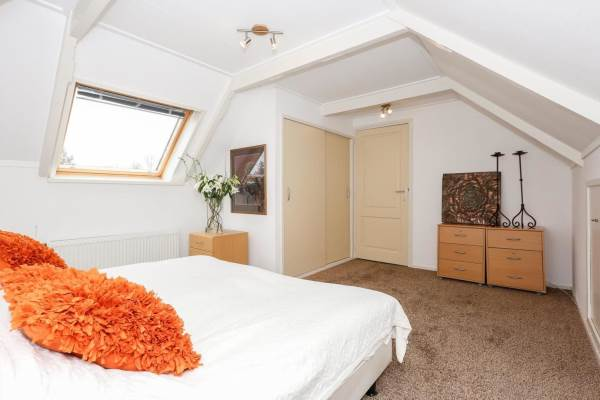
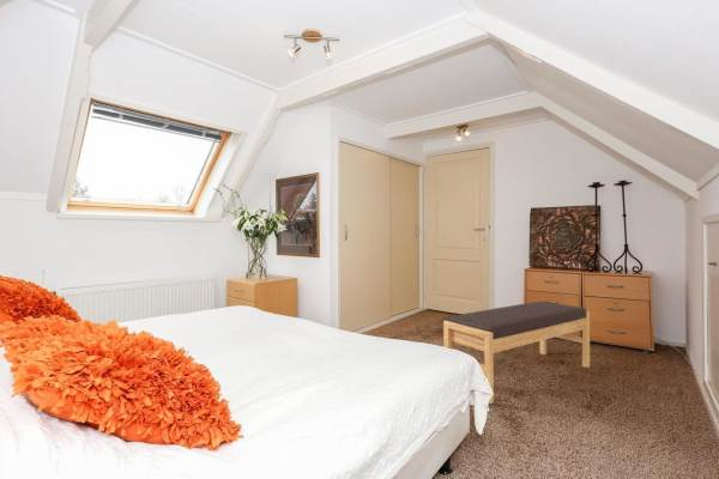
+ bench (520, 342)
